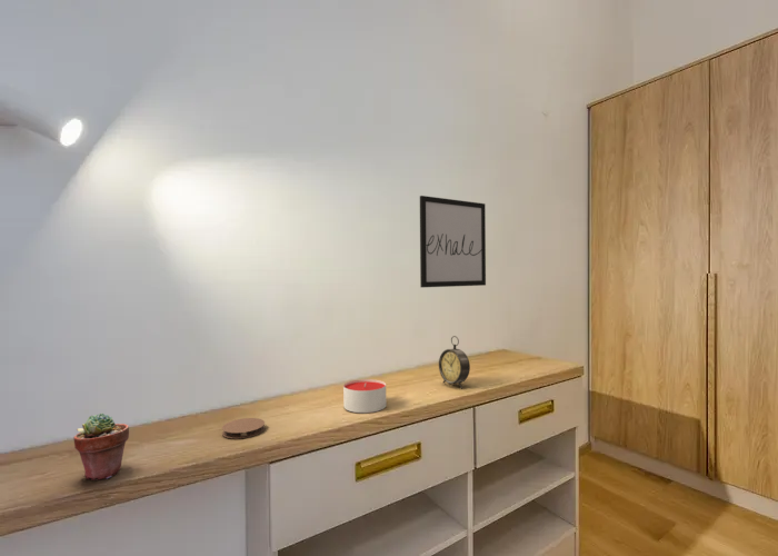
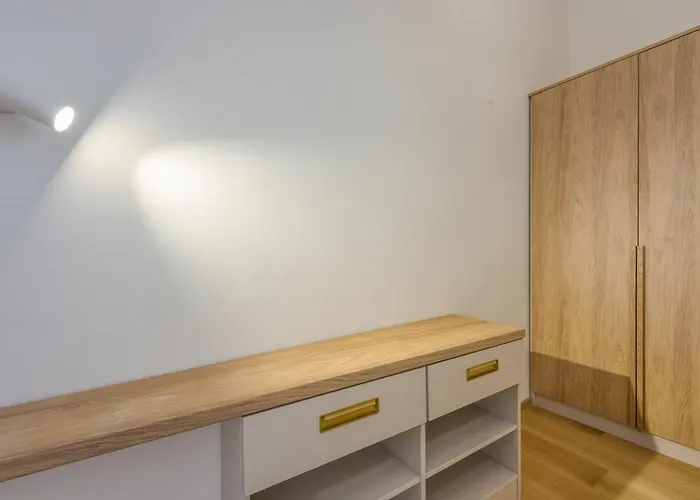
- coaster (243, 427)
- potted succulent (102, 443)
- candle (365, 394)
- alarm clock (455, 360)
- wall art (455, 242)
